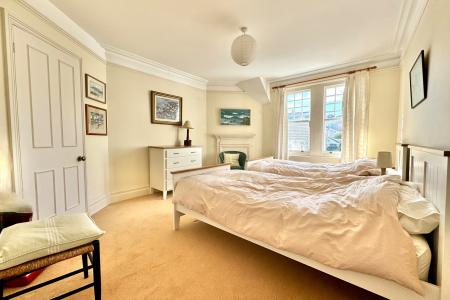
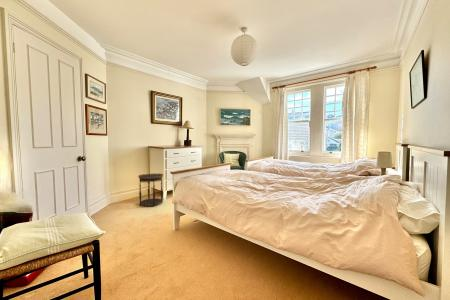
+ side table (149, 189)
